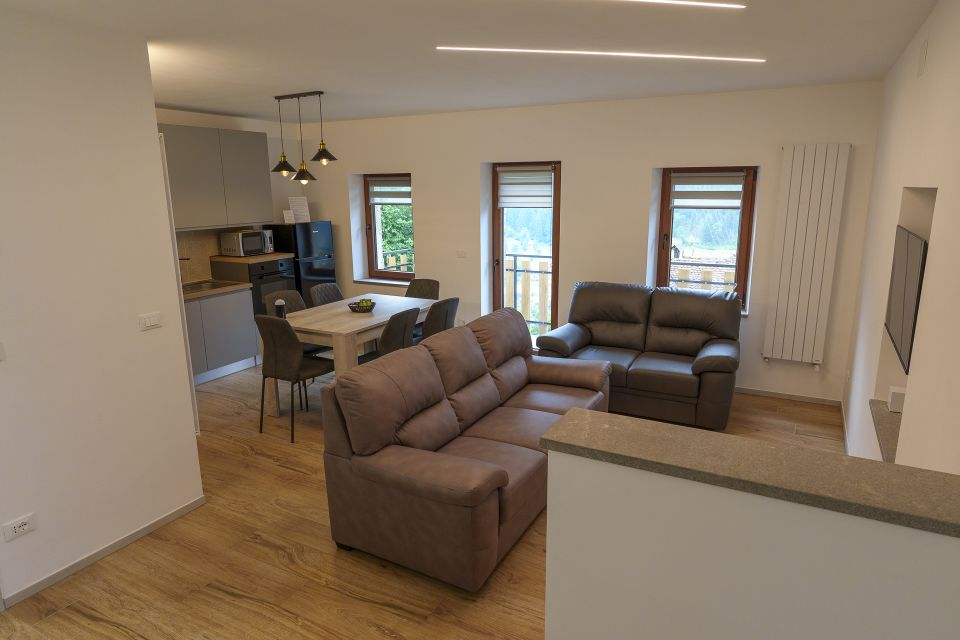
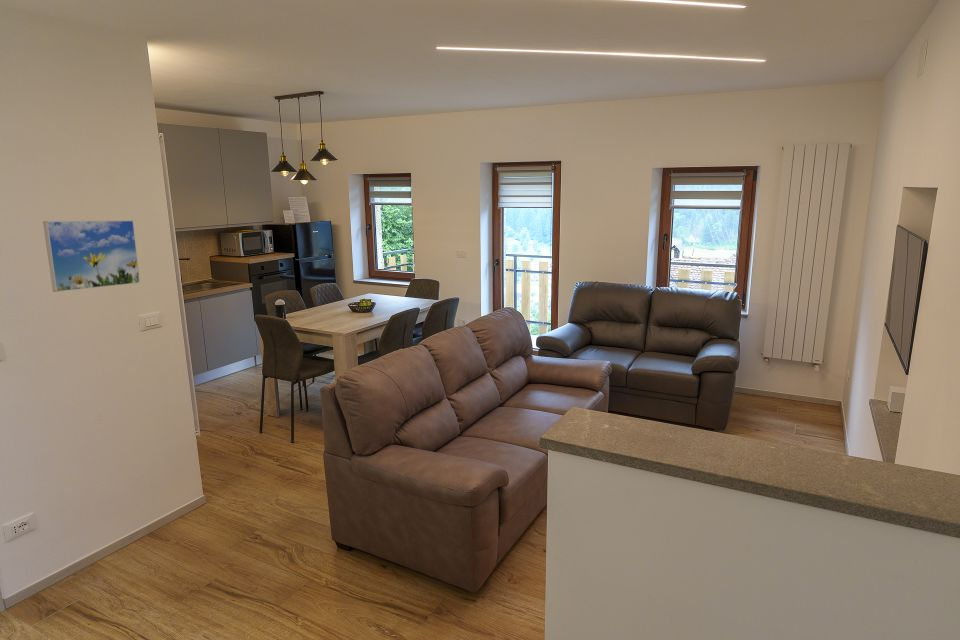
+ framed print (95, 254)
